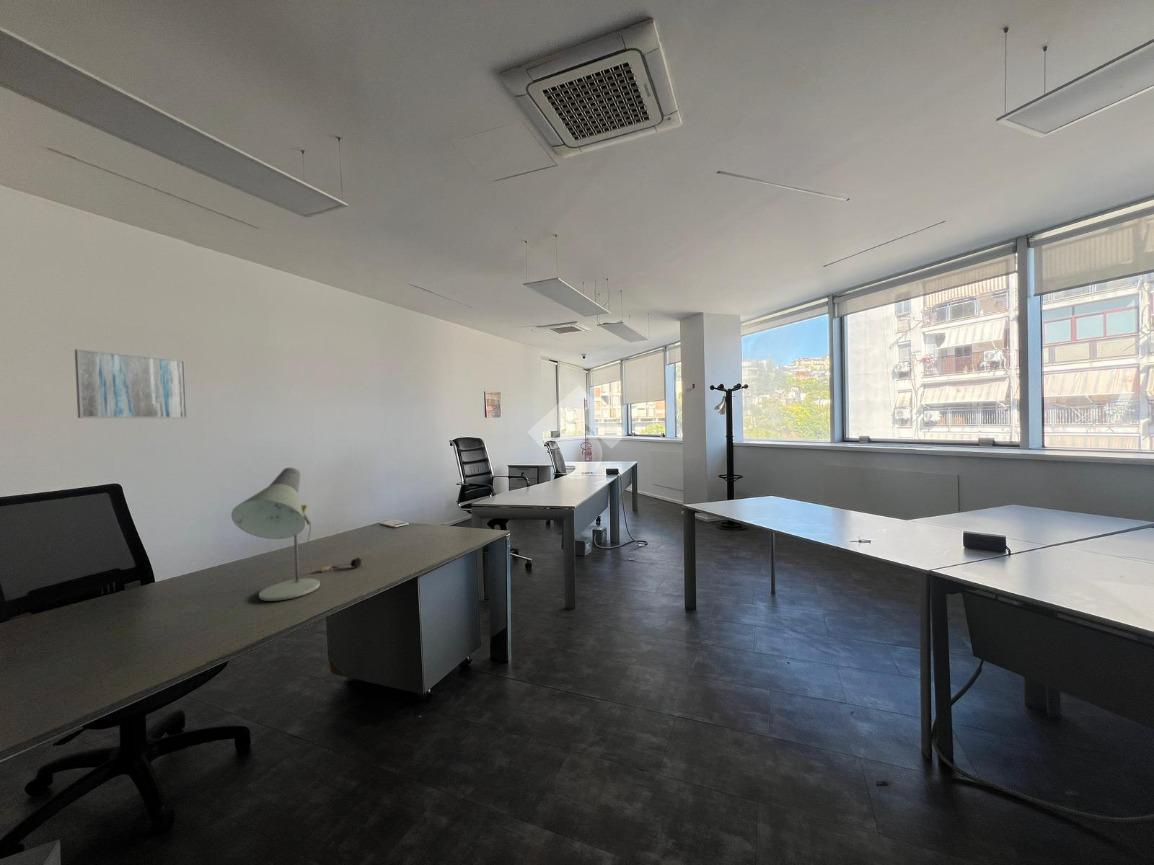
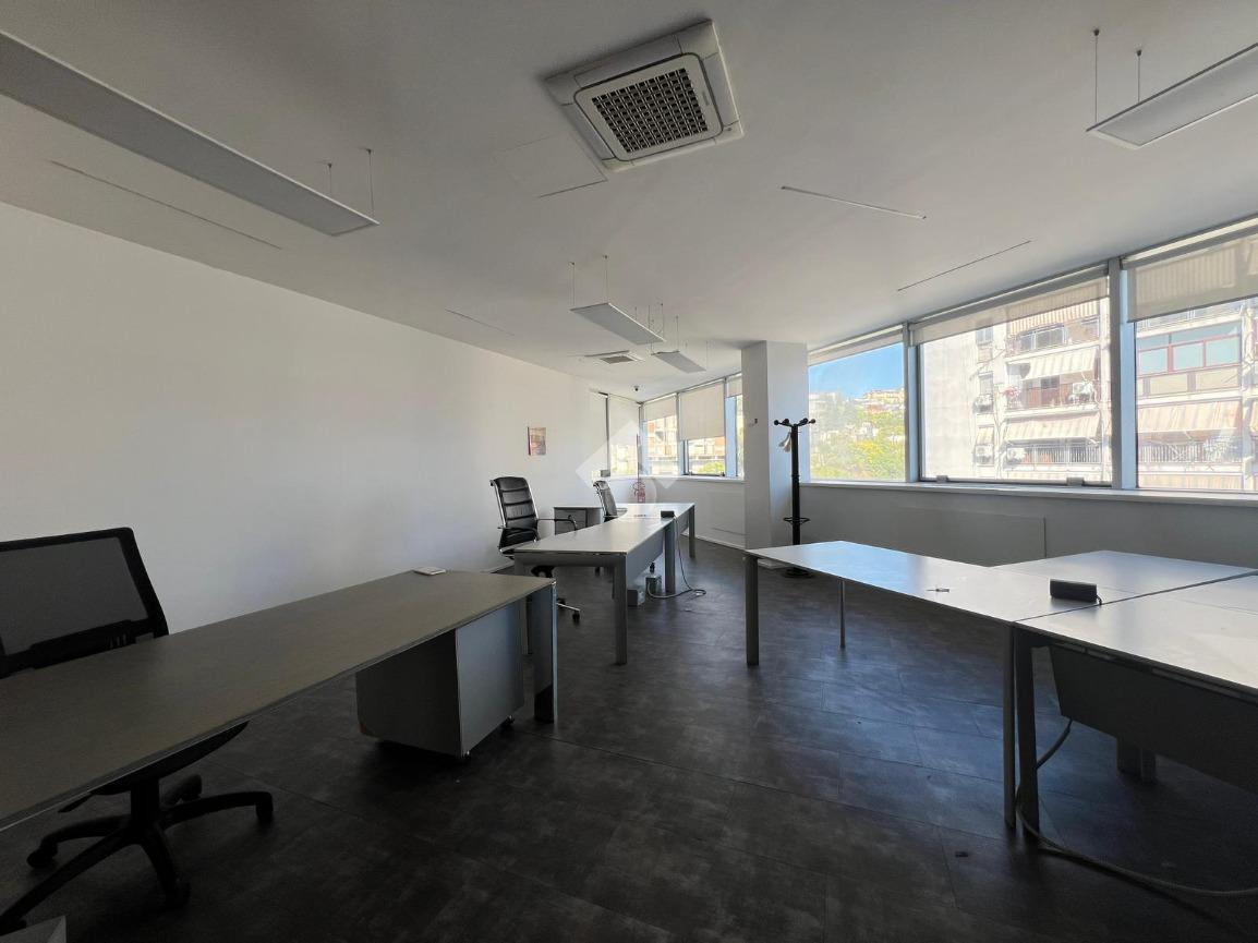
- desk lamp (304, 526)
- wall art (135, 386)
